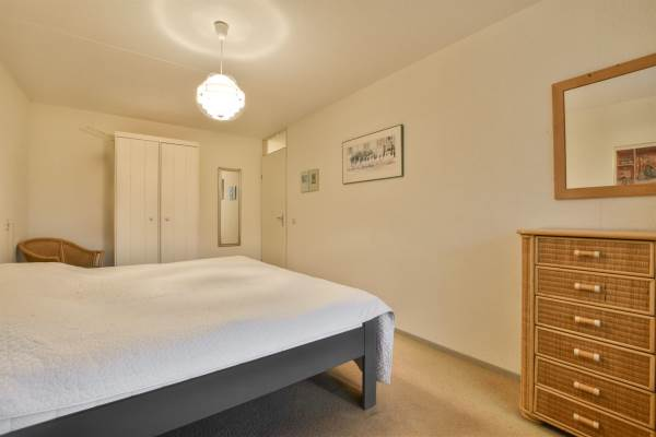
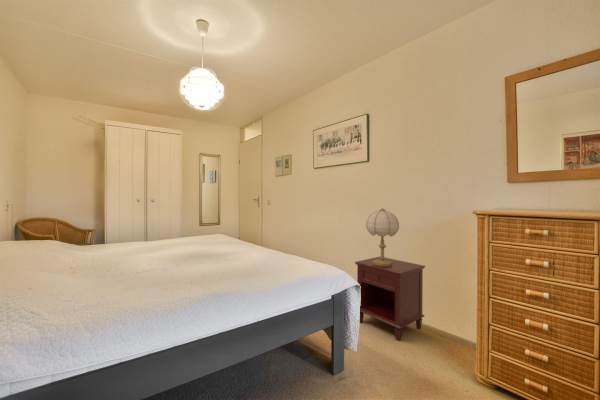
+ nightstand (388, 294)
+ table lamp (382, 235)
